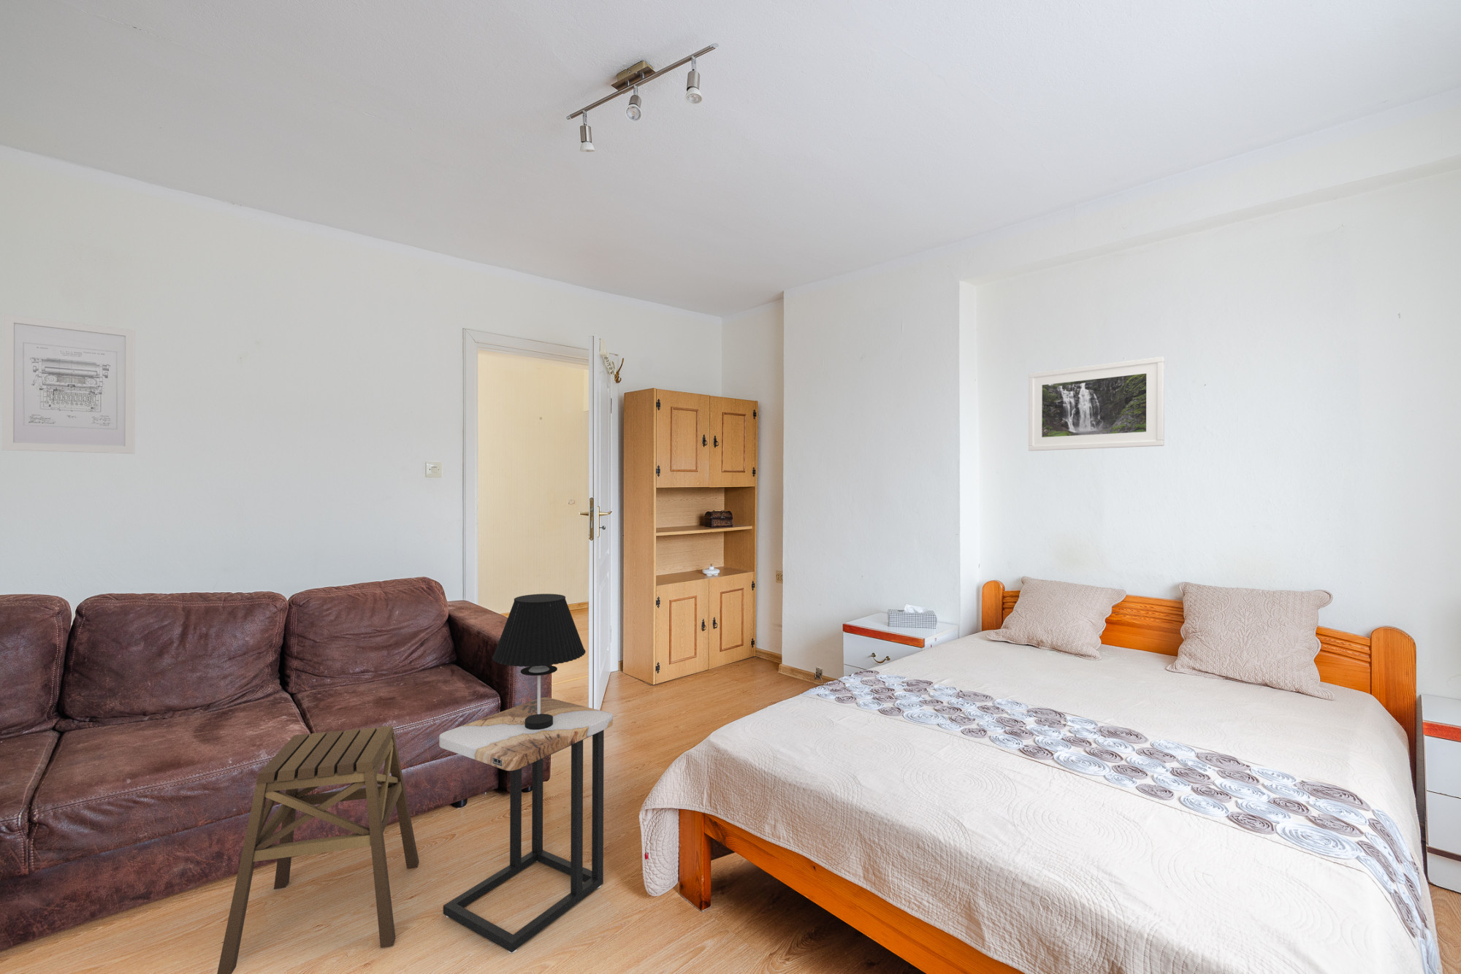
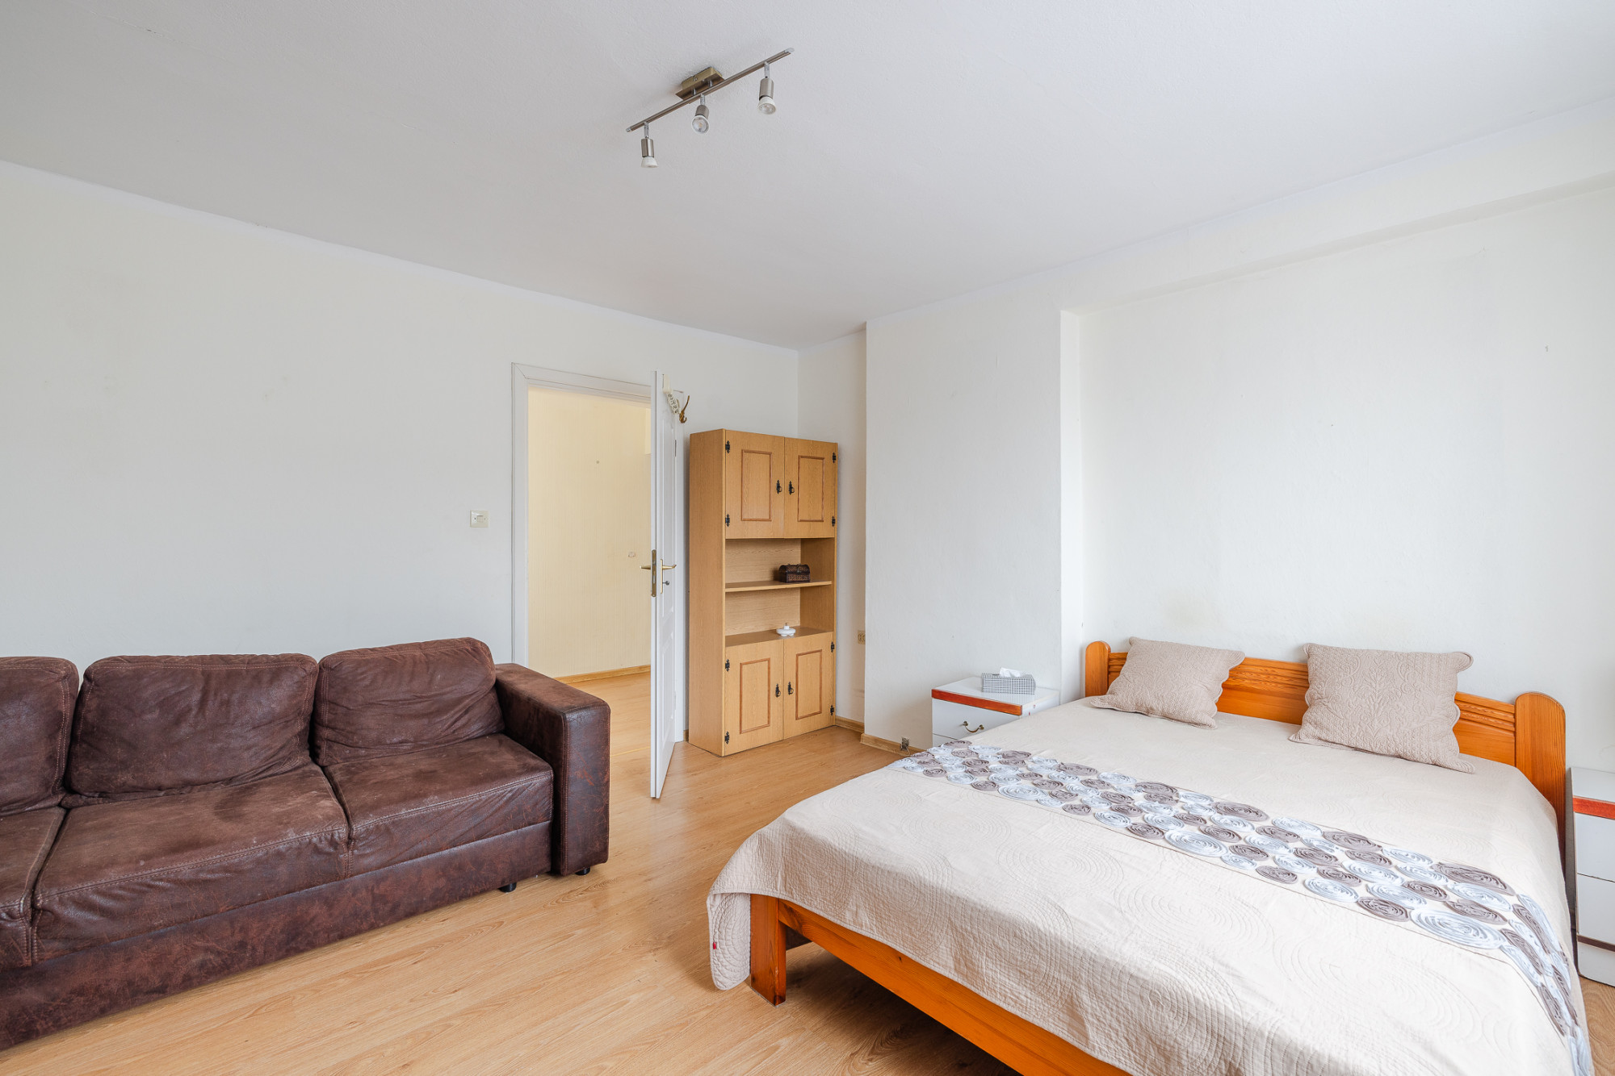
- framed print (1091, 407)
- wall art (72, 387)
- stool (333, 824)
- side table (532, 811)
- table lamp (539, 660)
